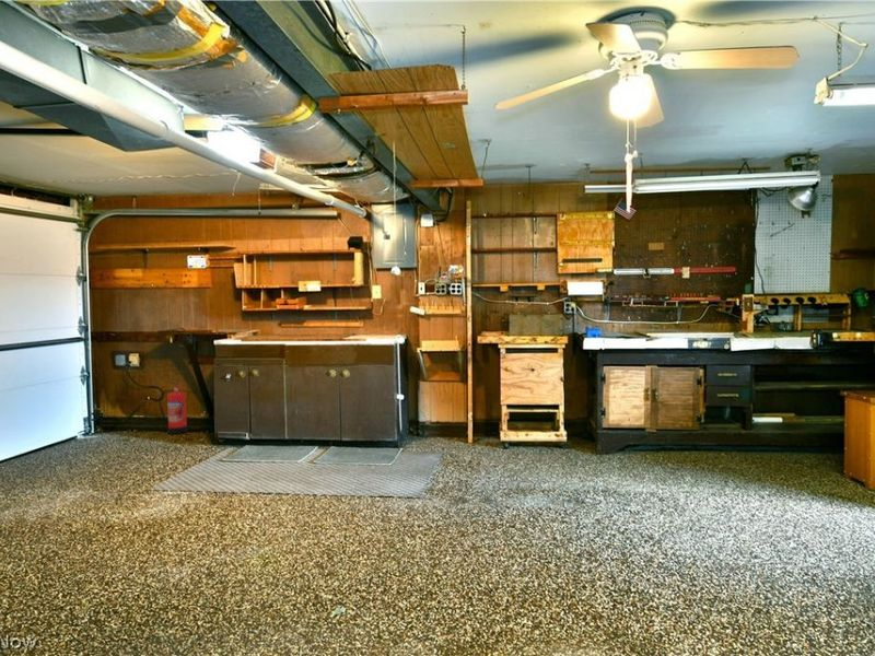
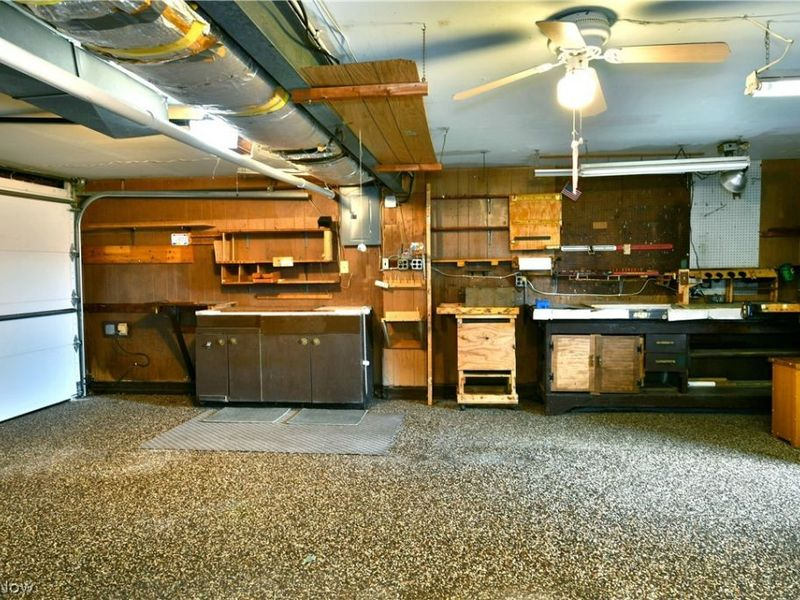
- fire extinguisher (172, 407)
